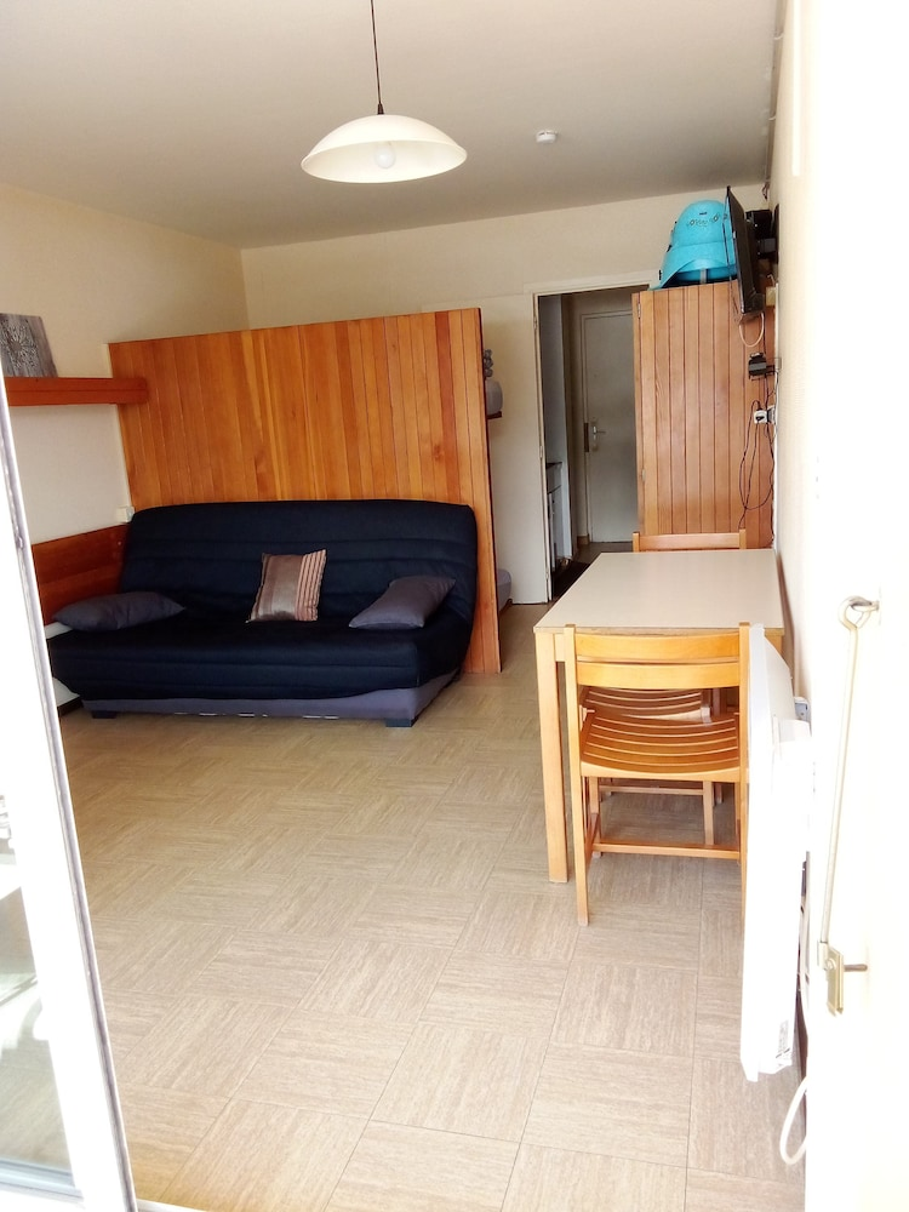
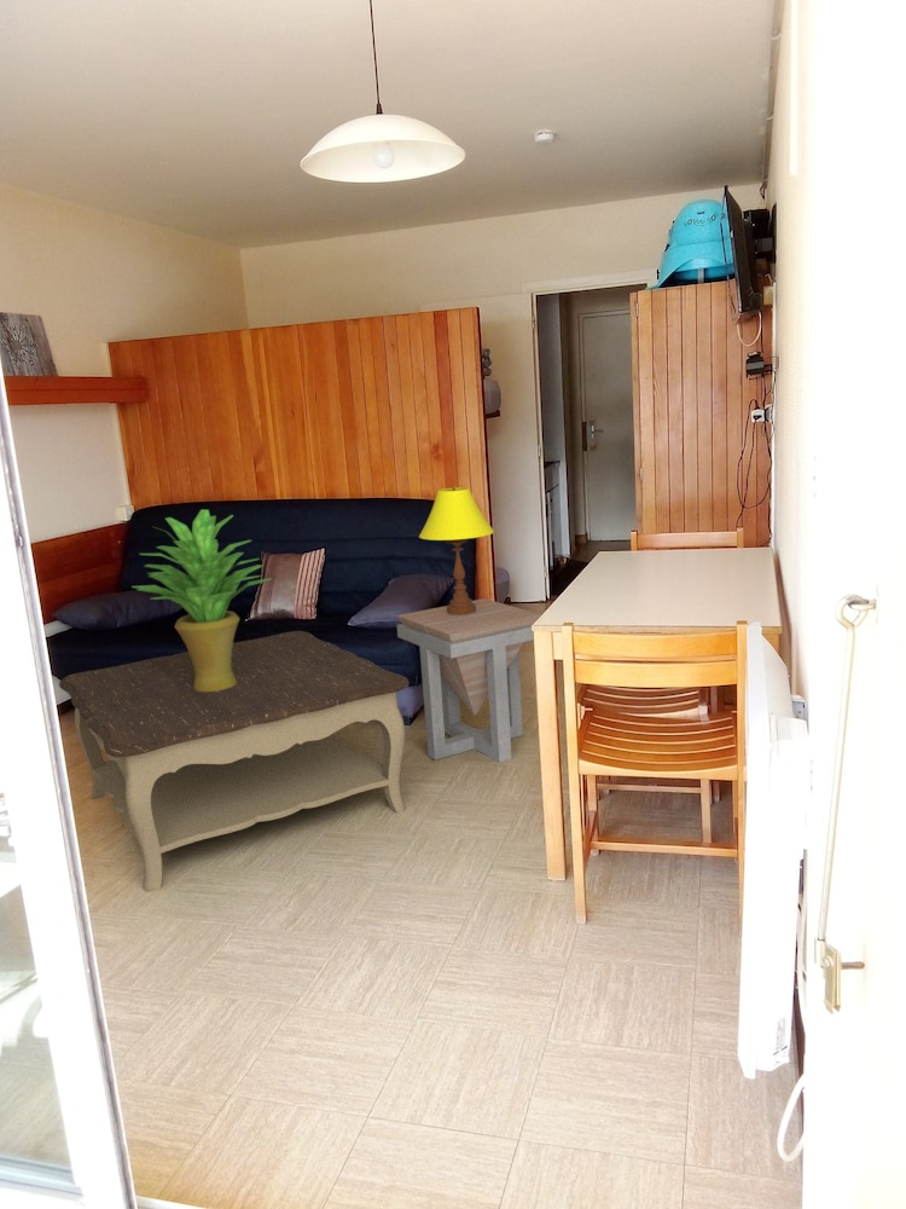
+ potted plant (202, 600)
+ side table (472, 681)
+ table lamp (457, 550)
+ coffee table (234, 741)
